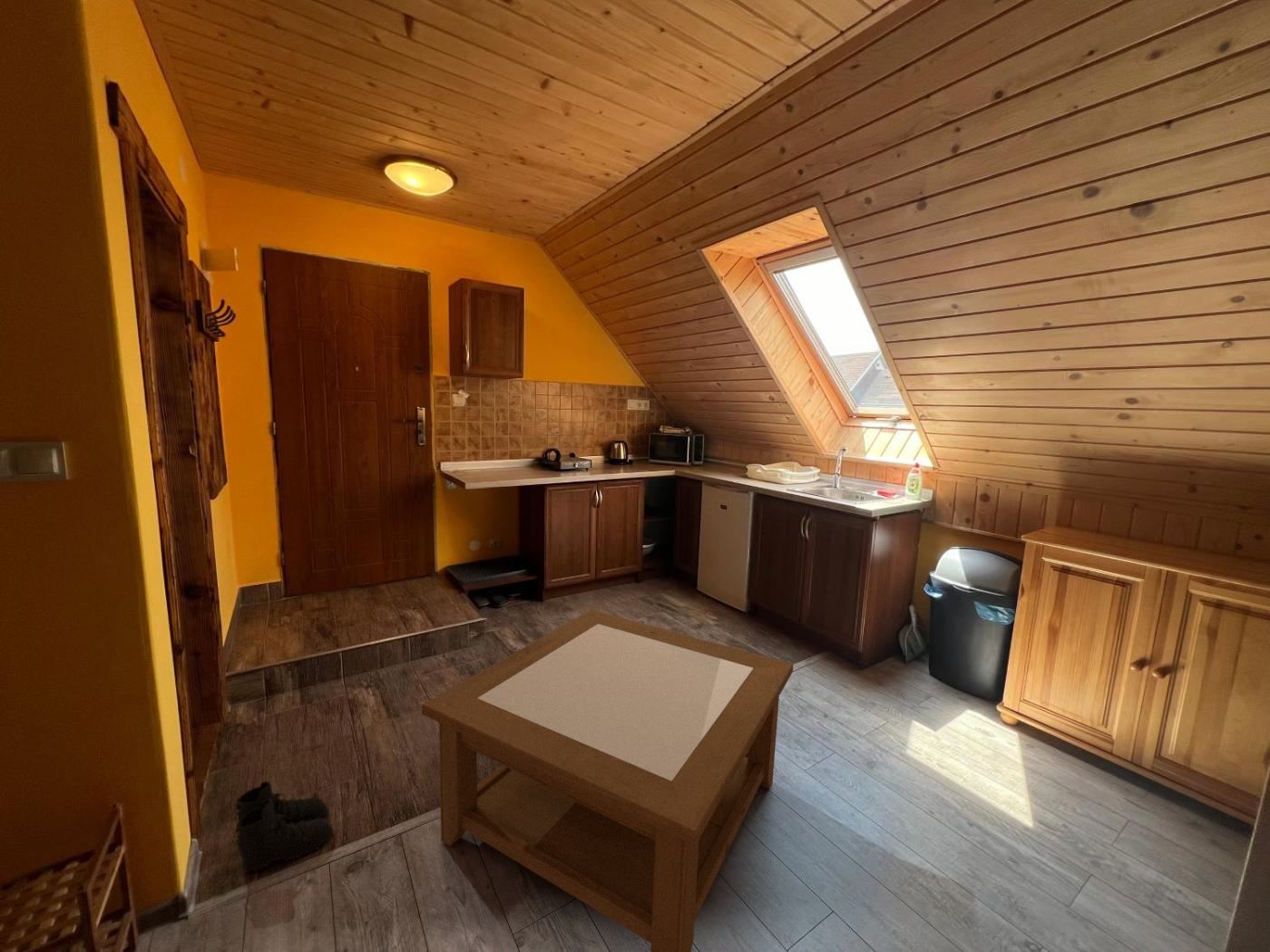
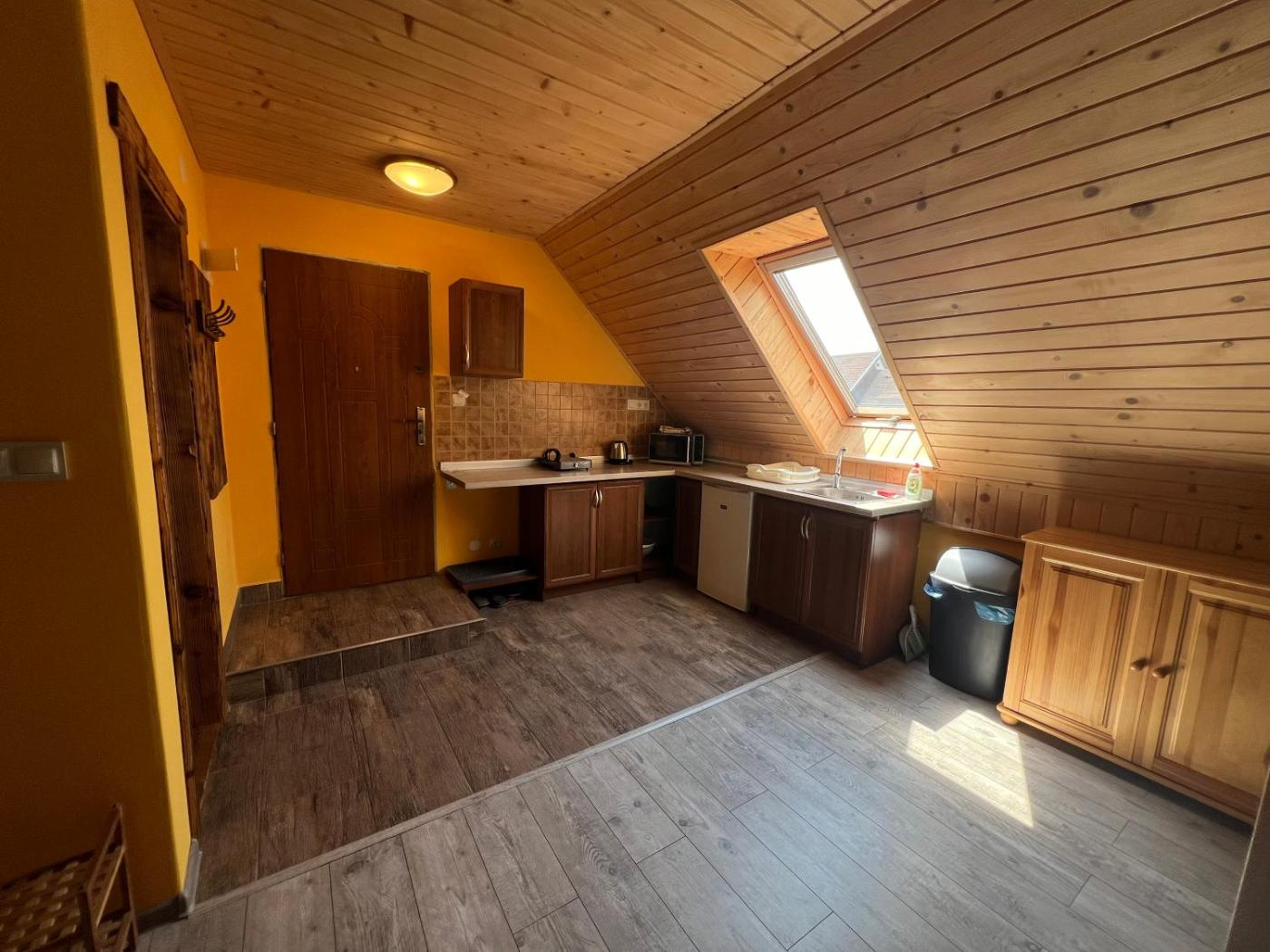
- coffee table (622, 746)
- boots (284, 813)
